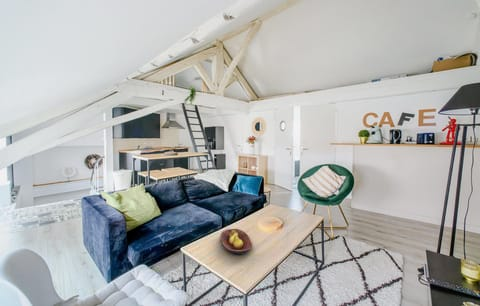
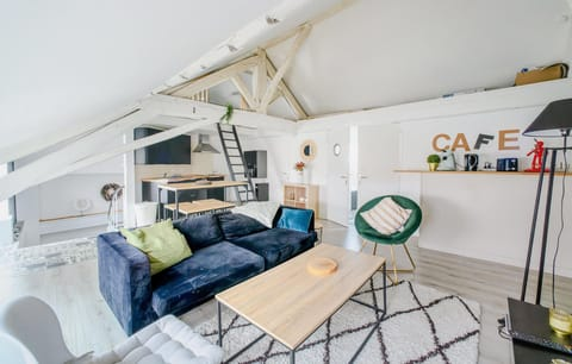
- fruit bowl (235, 239)
